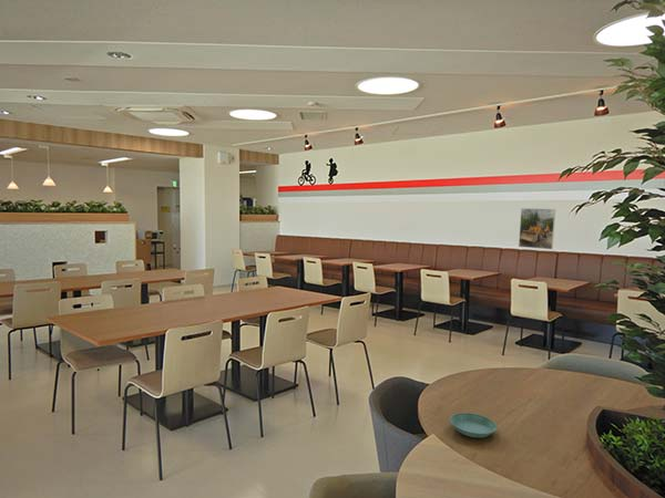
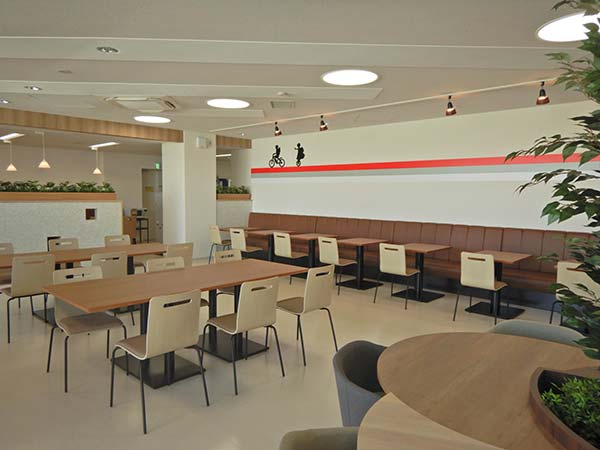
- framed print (536, 228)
- saucer (472, 426)
